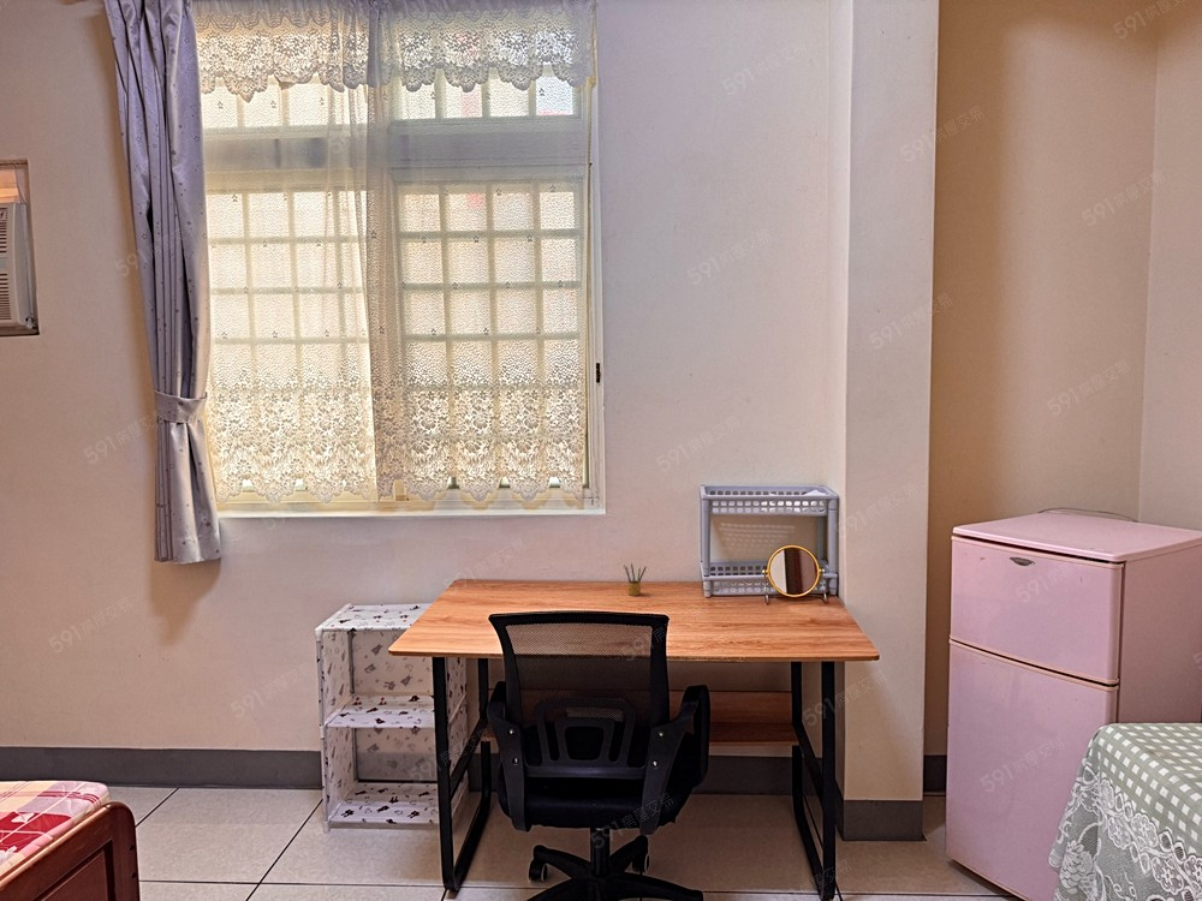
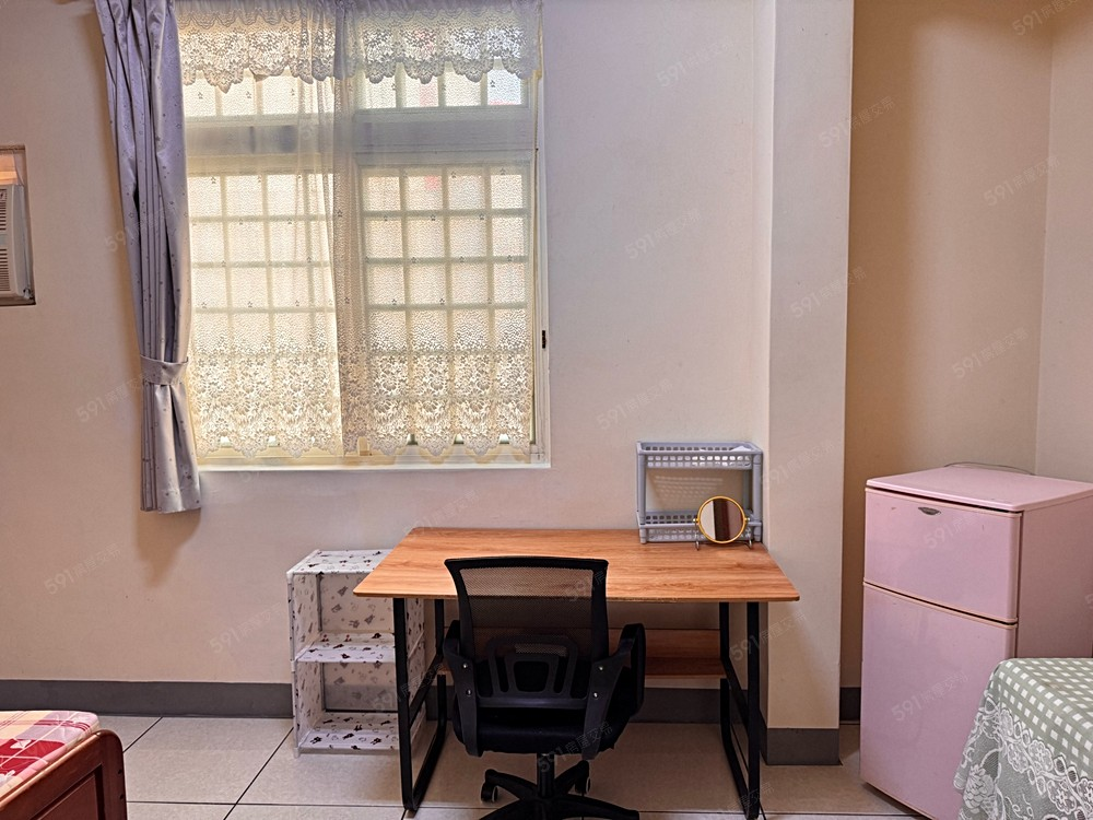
- pencil box (633, 579)
